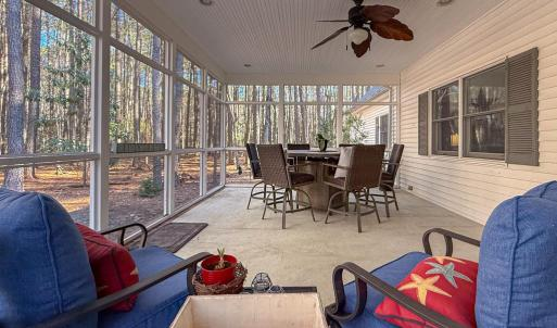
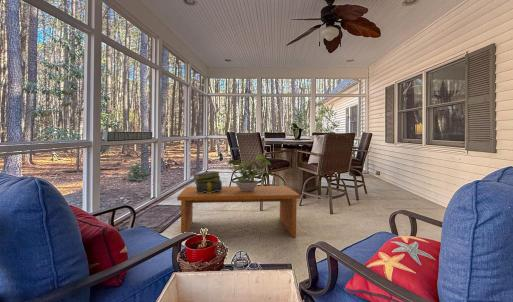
+ coffee table (238, 201)
+ stack of books (207, 181)
+ potted plant (248, 172)
